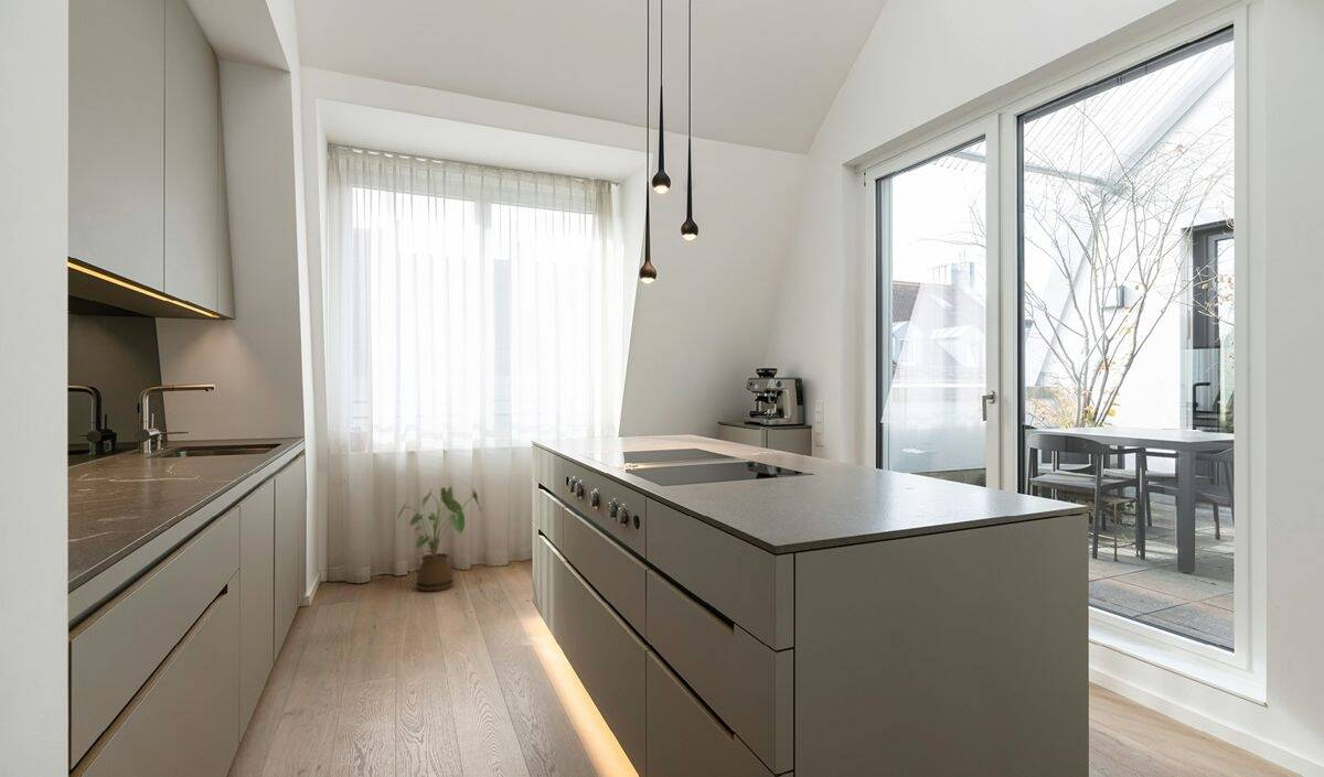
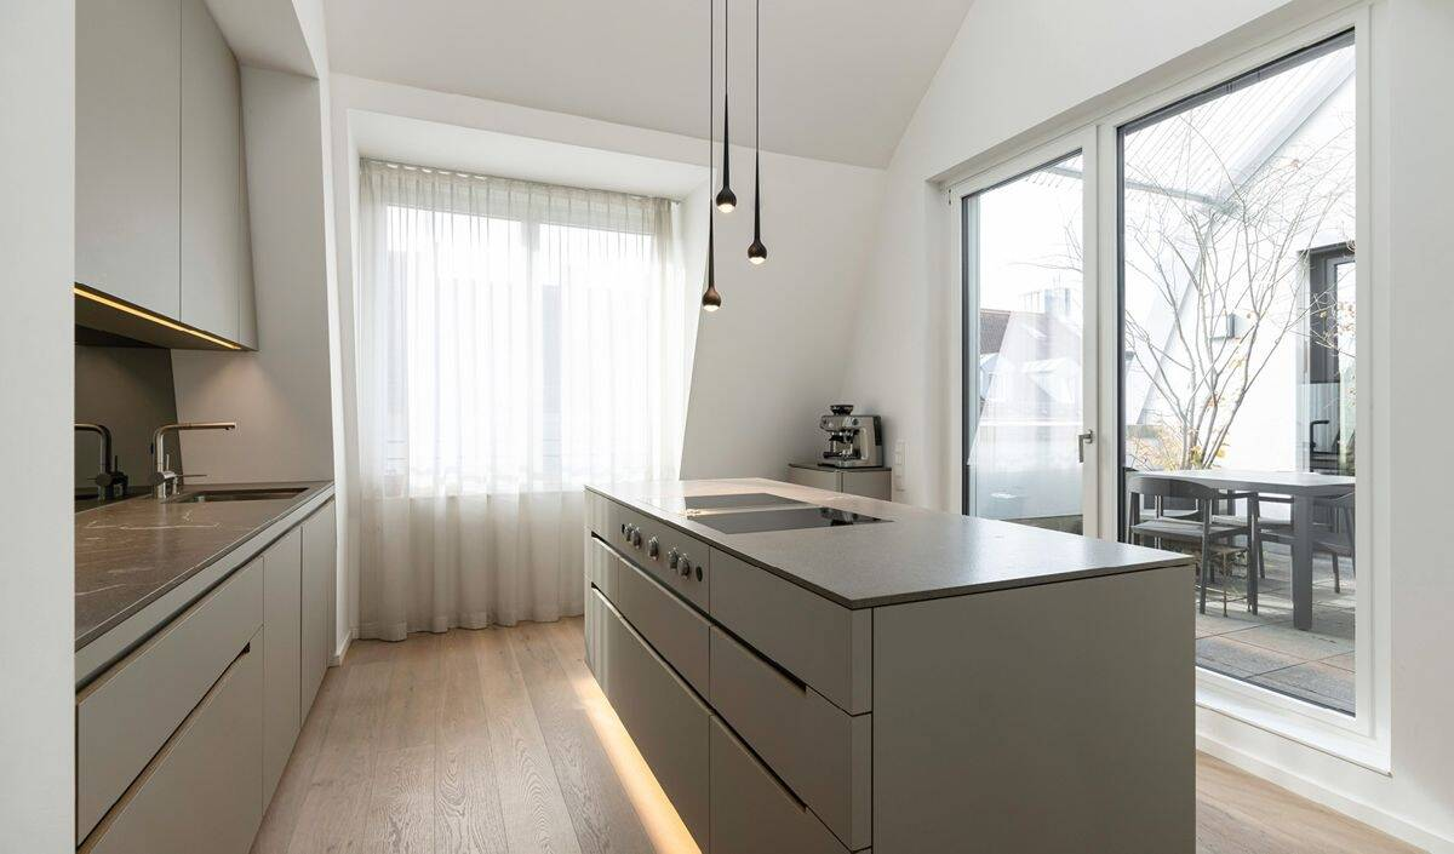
- house plant (440, 538)
